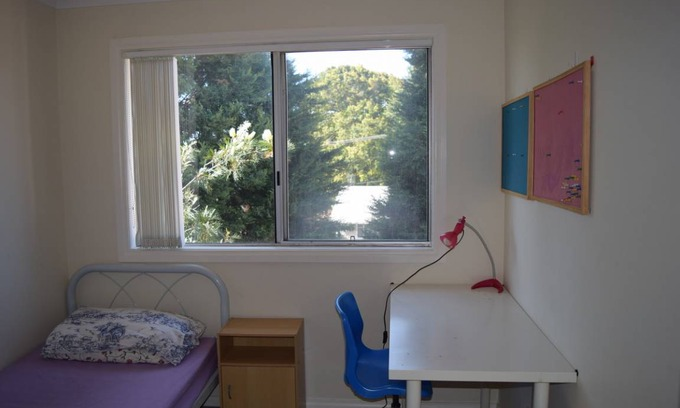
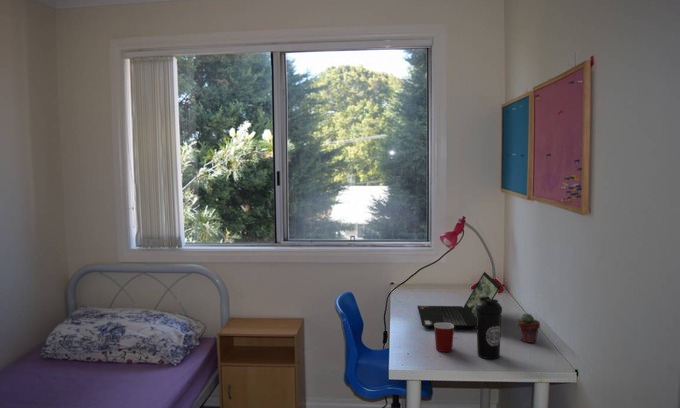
+ laptop computer (455, 306)
+ water bottle (488, 326)
+ potted succulent (528, 326)
+ mug (443, 335)
